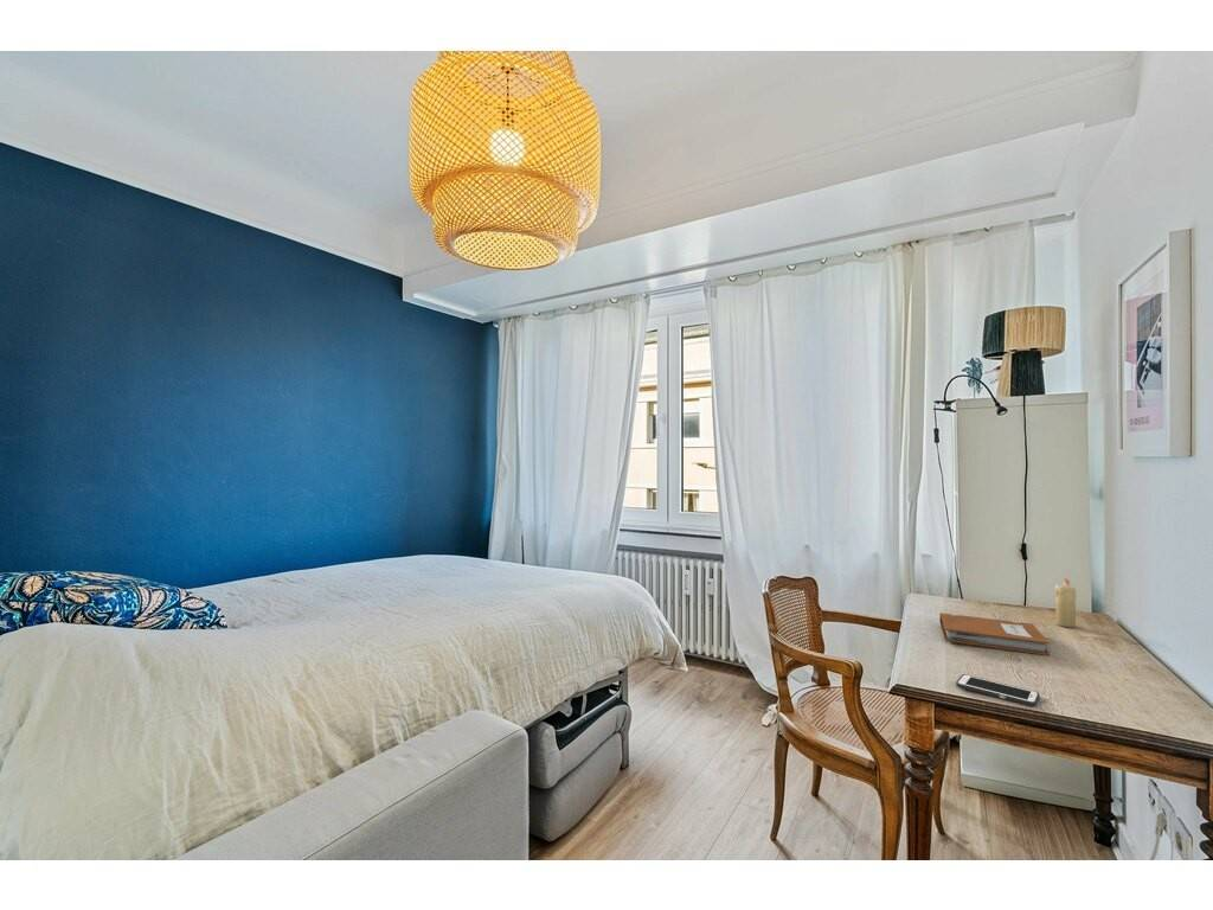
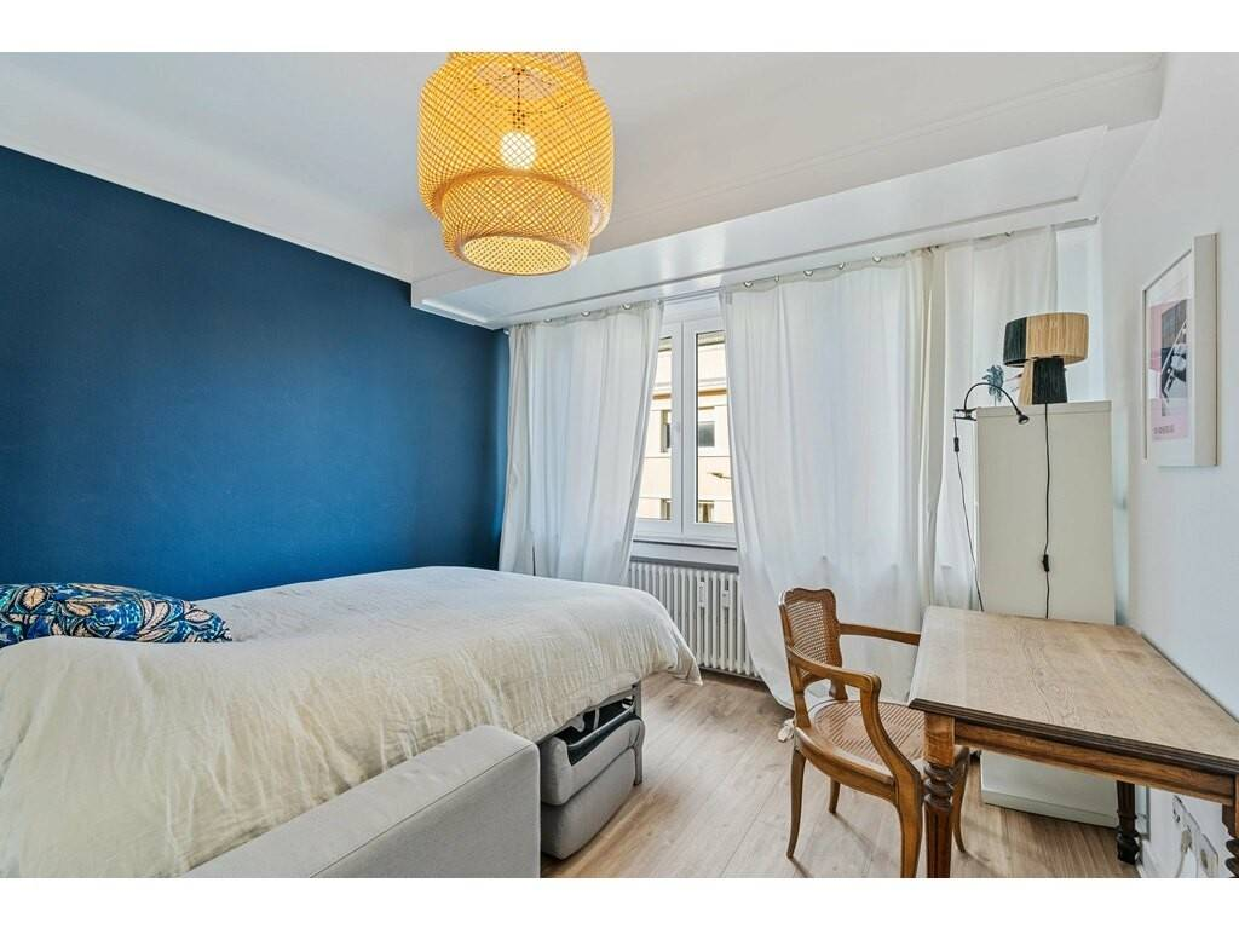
- candle (1065, 601)
- notebook (991, 632)
- cell phone (996, 688)
